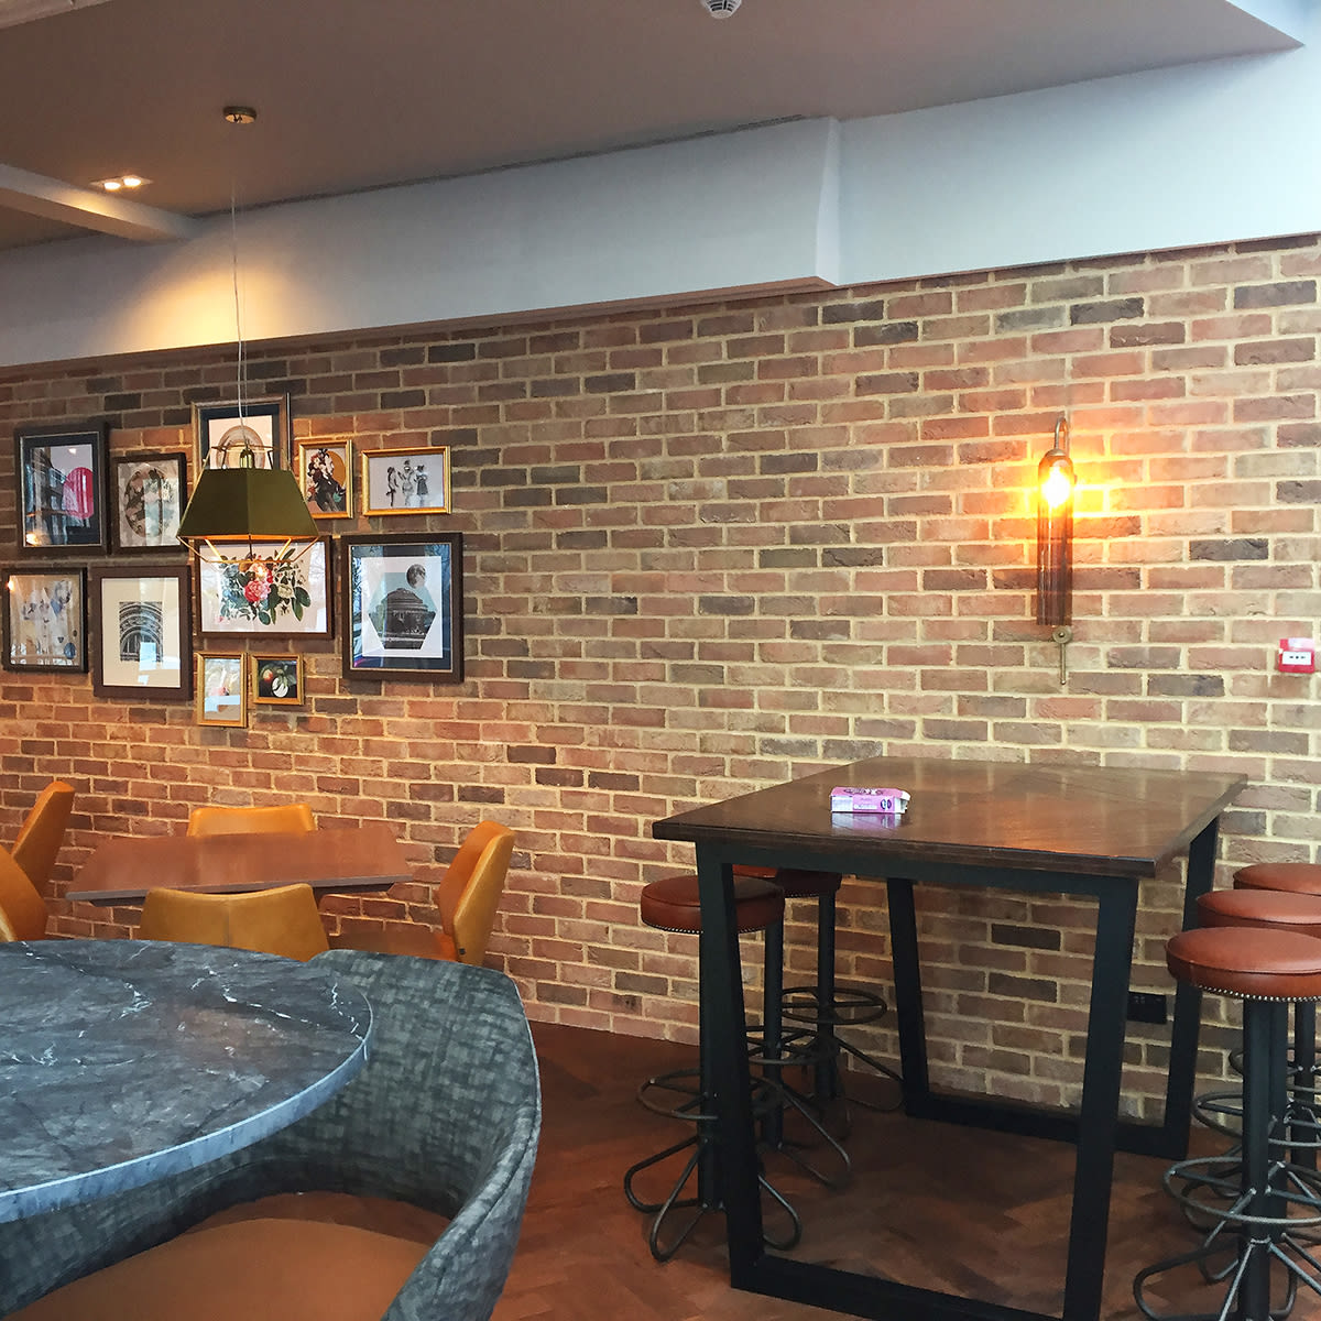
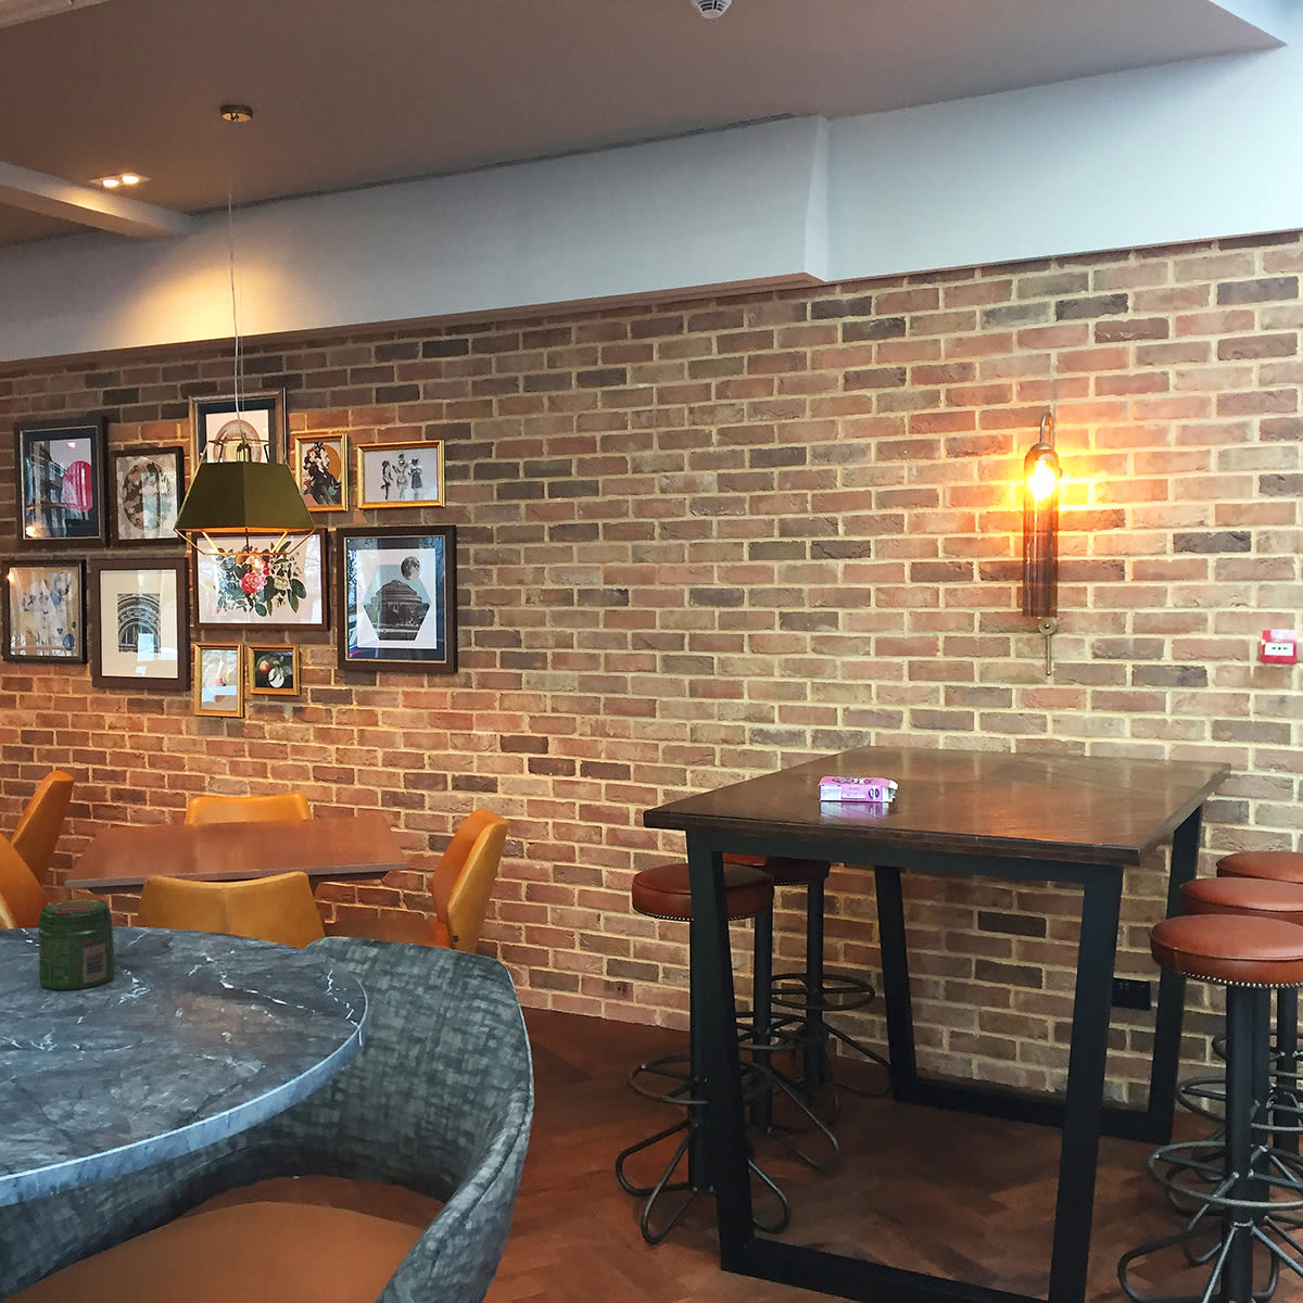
+ jar (76, 943)
